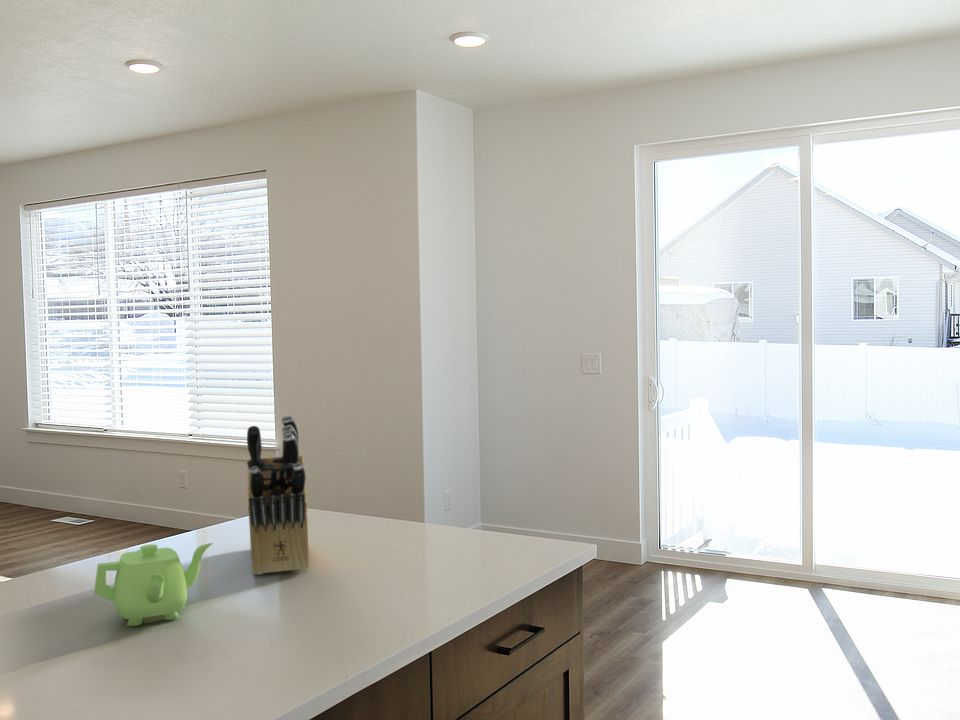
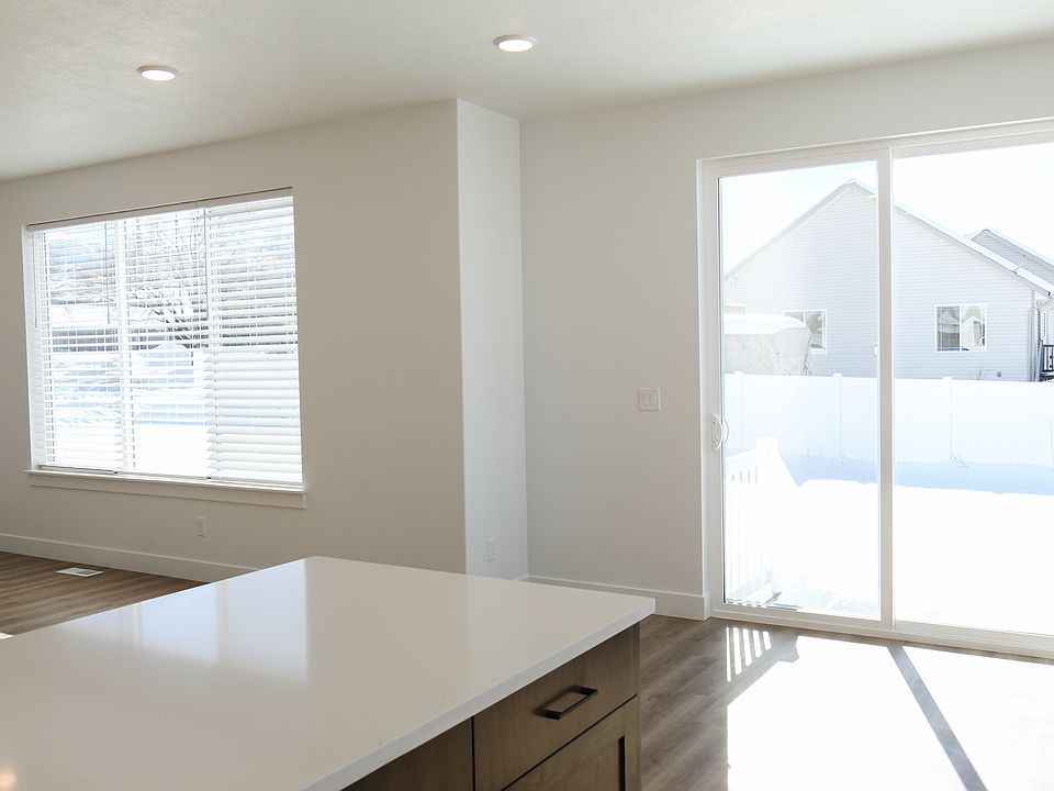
- knife block (277, 487)
- teapot (156, 580)
